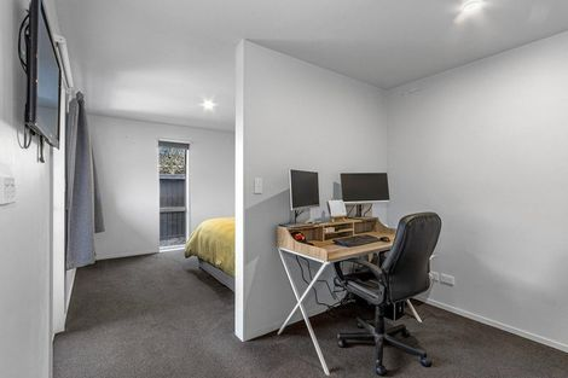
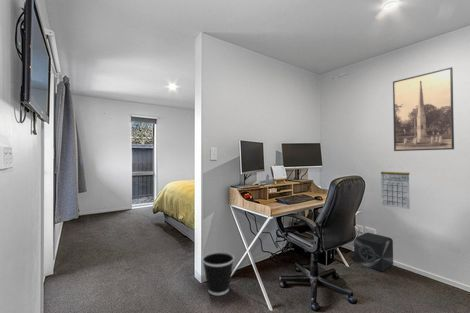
+ calendar (394, 185)
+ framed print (420, 112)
+ speaker (373, 250)
+ wastebasket (218, 273)
